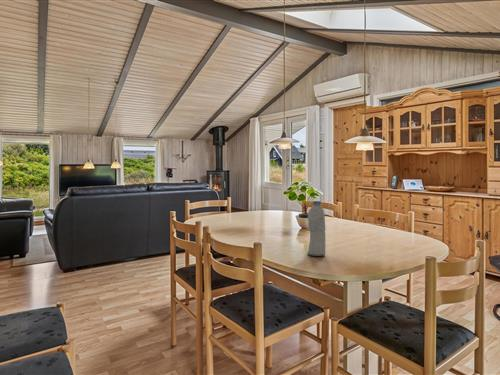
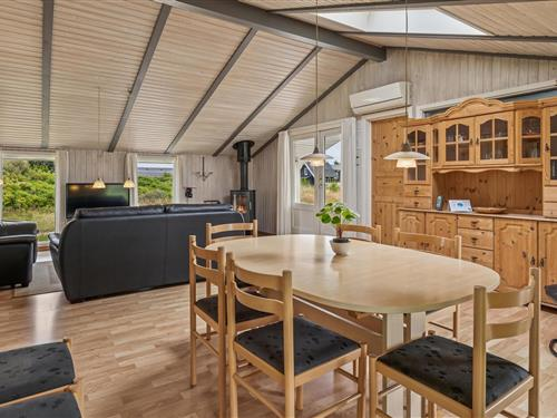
- water bottle (316, 227)
